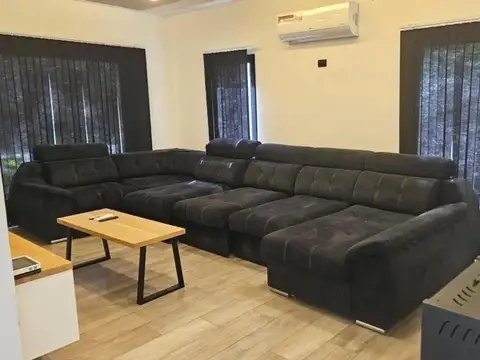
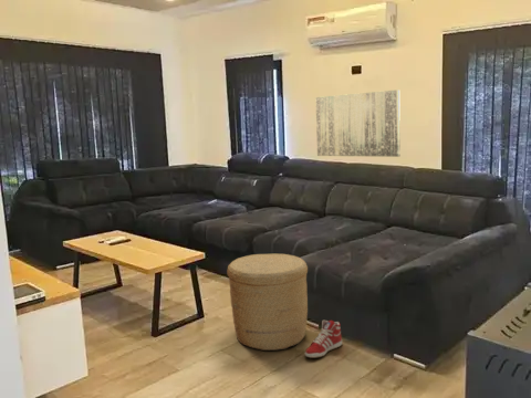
+ sneaker (323, 337)
+ wall art (355, 125)
+ basket (268, 298)
